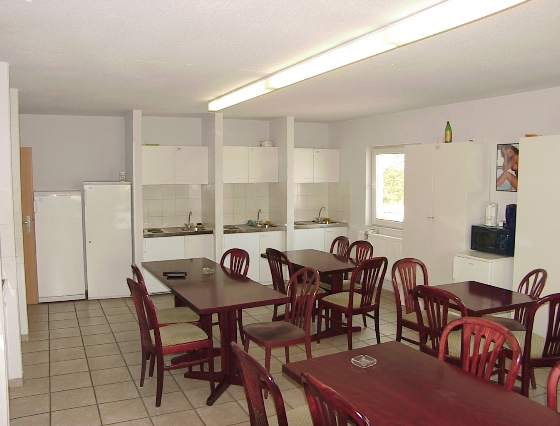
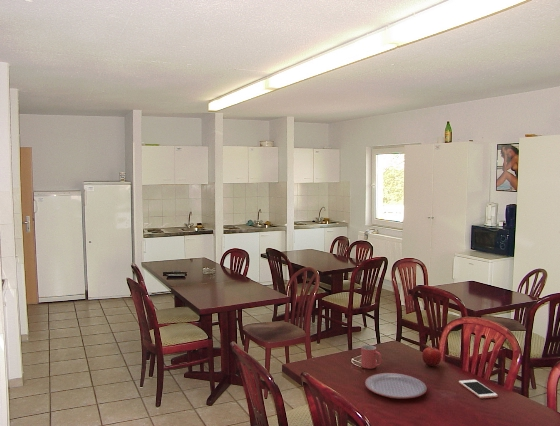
+ plate (395, 386)
+ mug (371, 357)
+ fruit (431, 356)
+ cell phone (477, 388)
